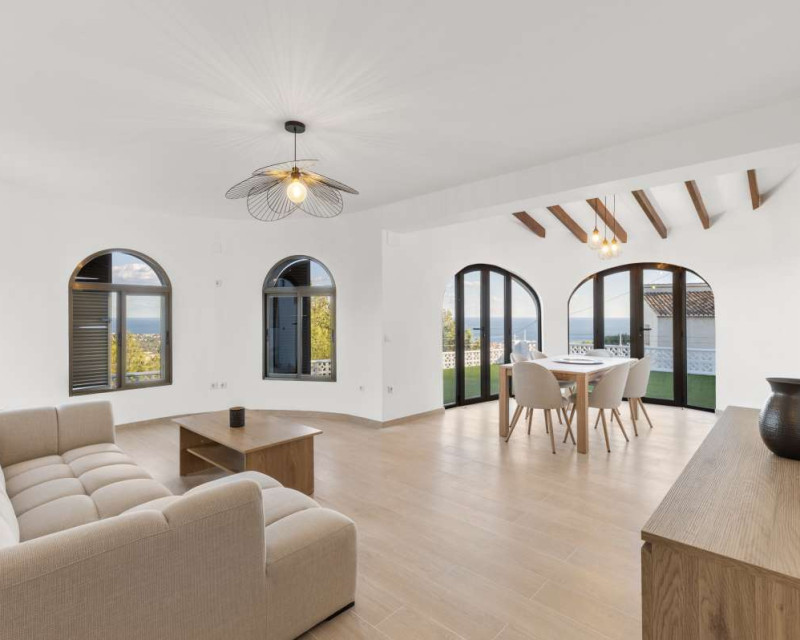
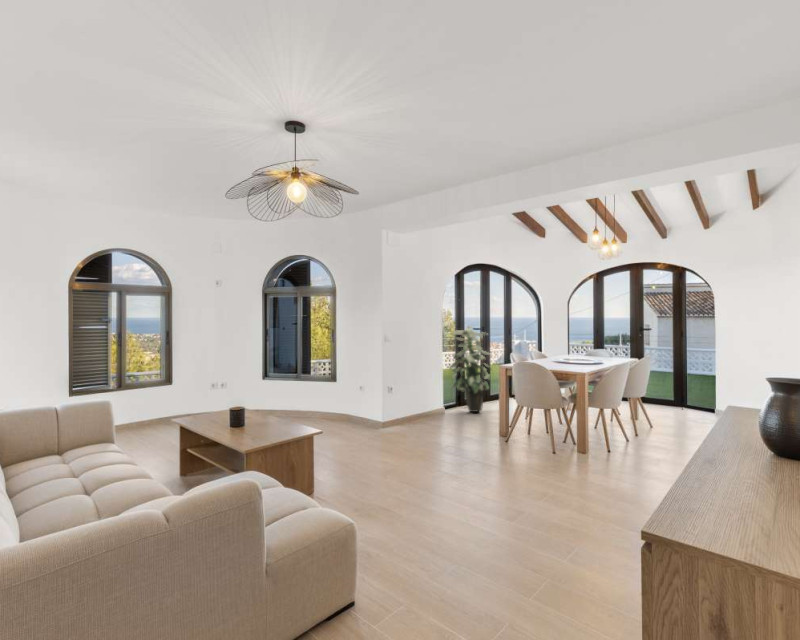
+ indoor plant (470, 368)
